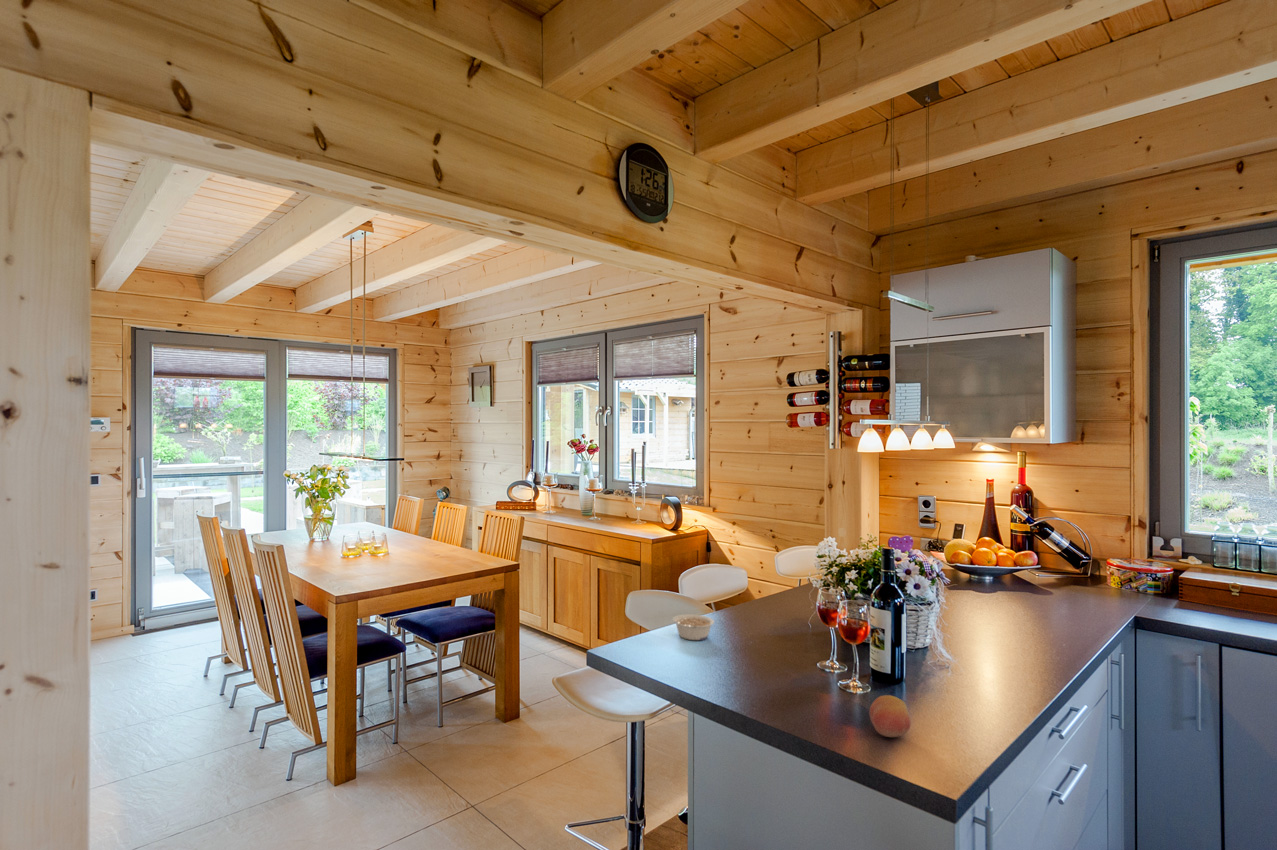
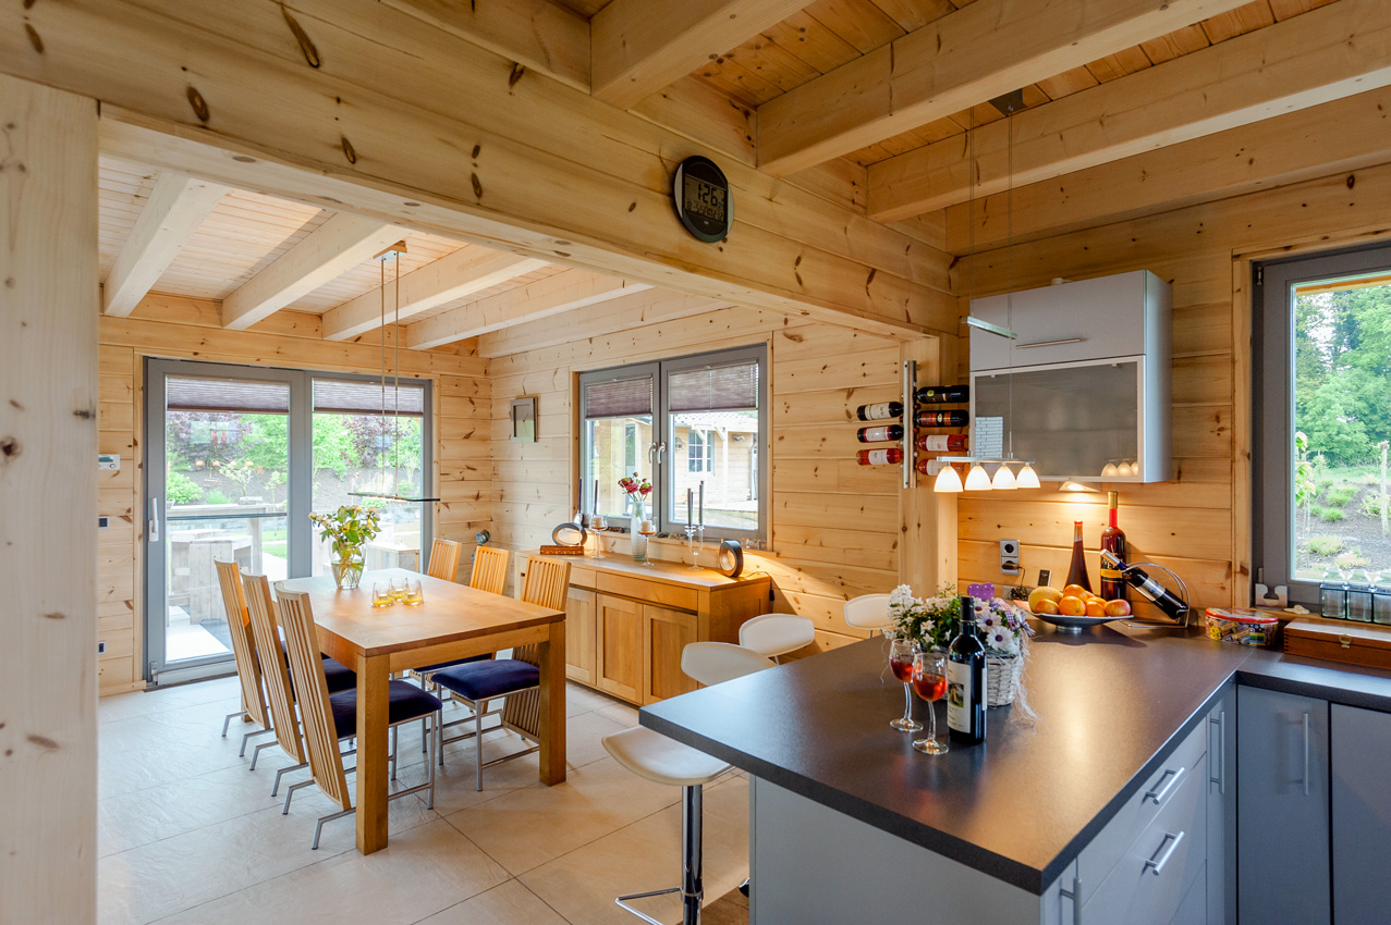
- legume (694, 626)
- fruit (889, 715)
